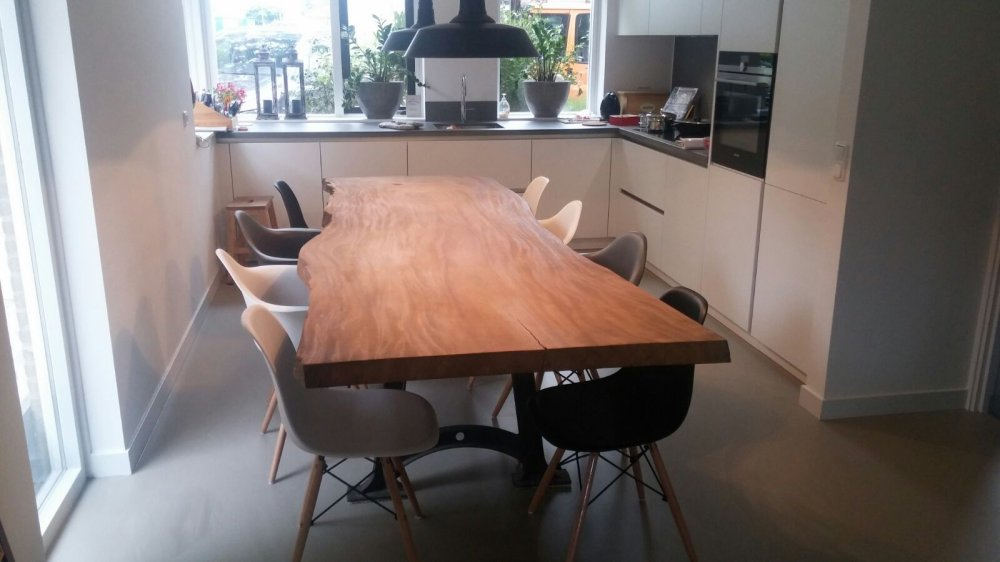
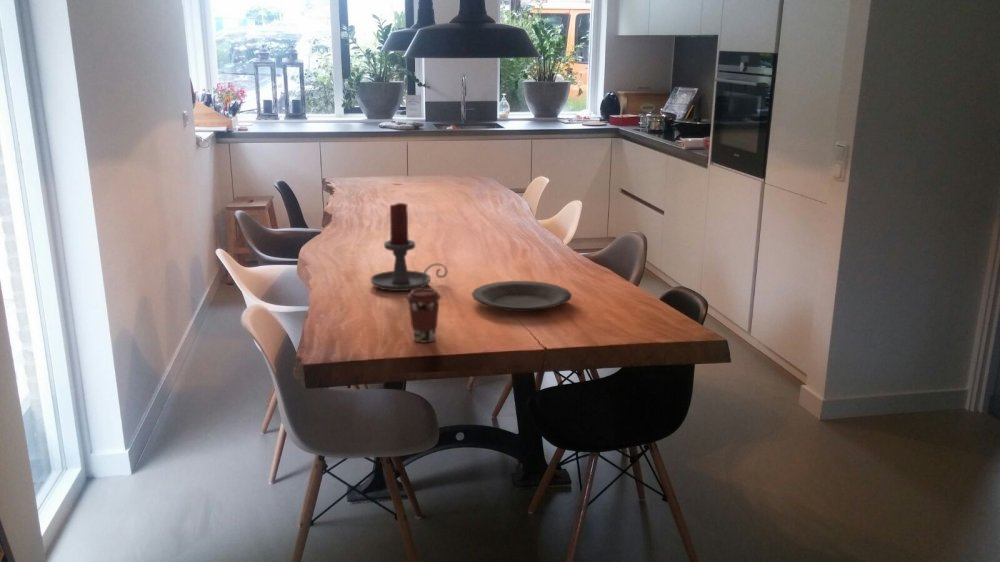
+ candle holder (408, 243)
+ plate (521, 298)
+ coffee cup (424, 315)
